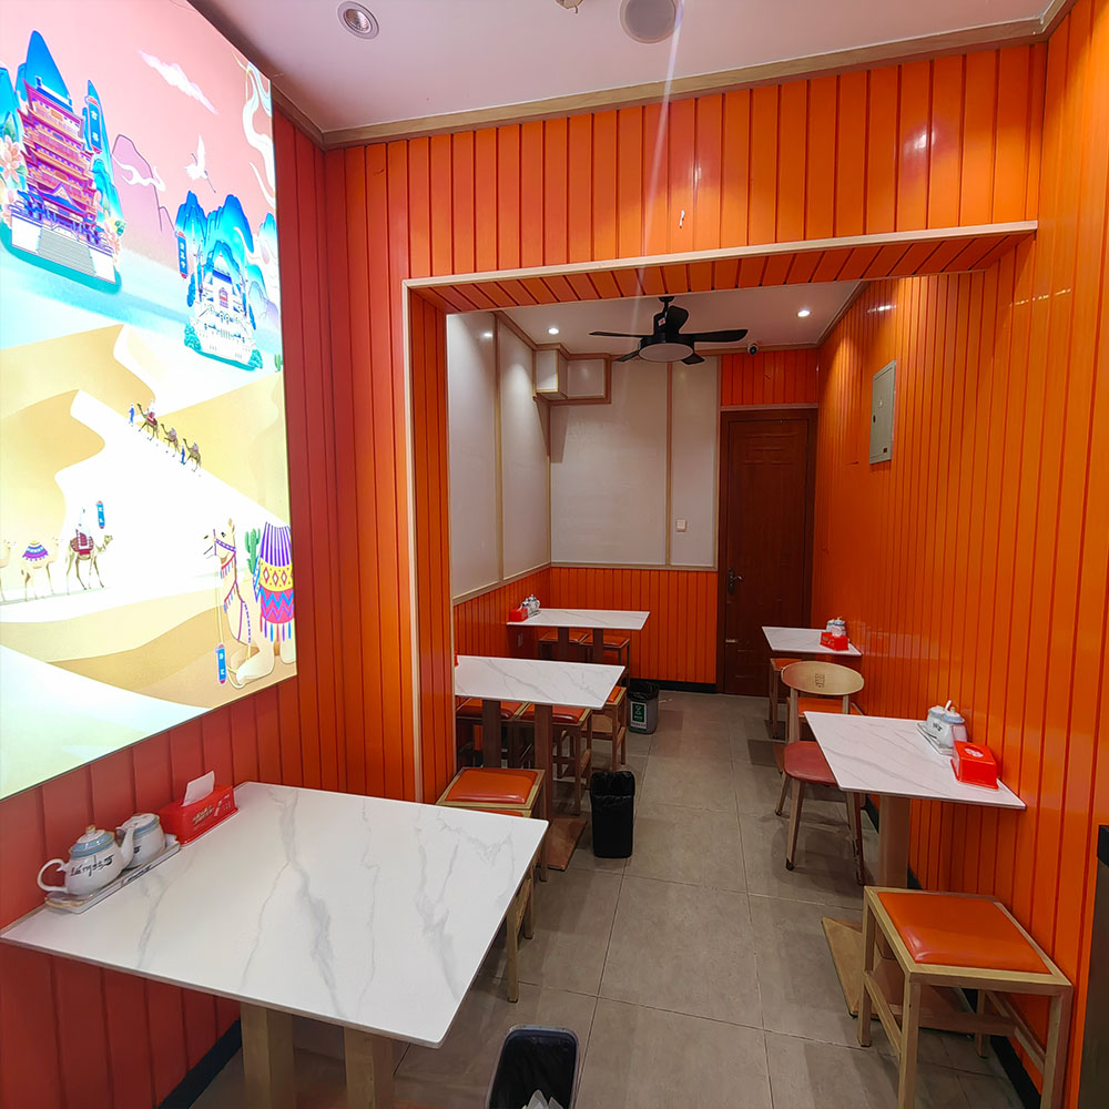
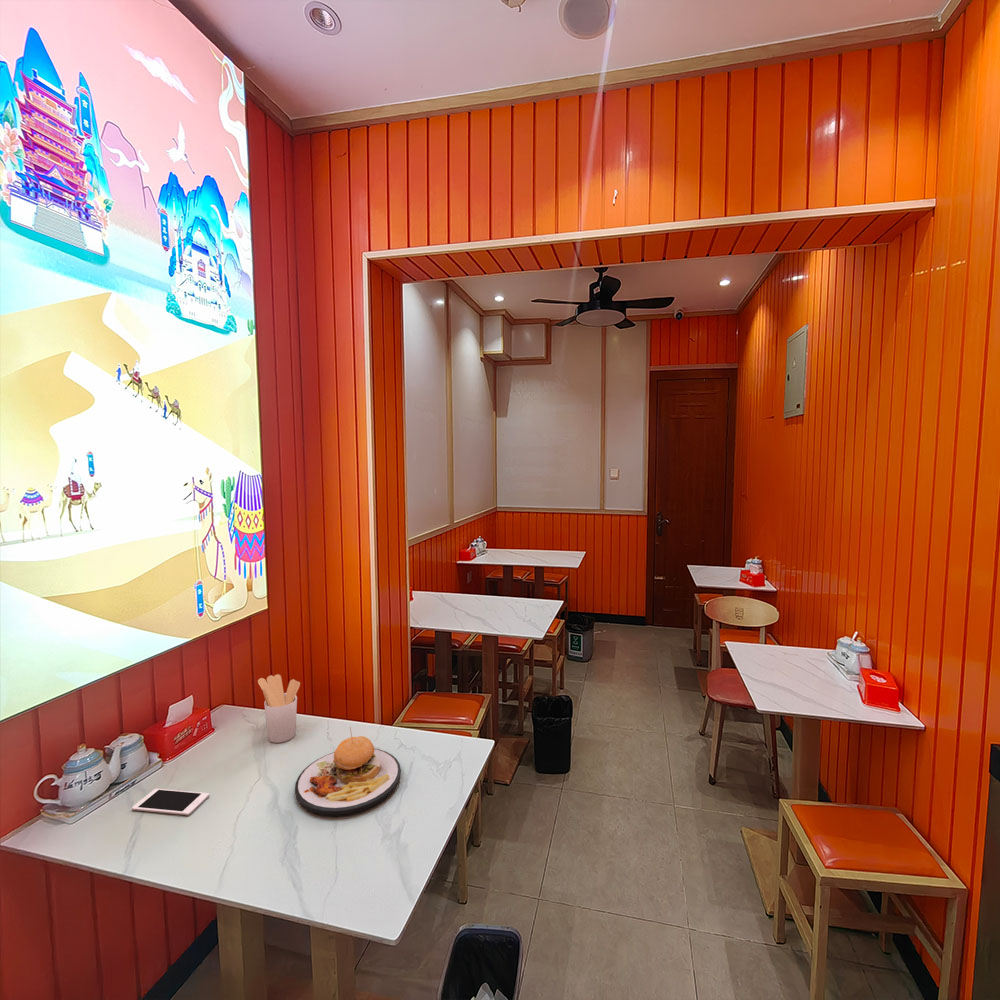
+ utensil holder (277, 706)
+ plate (348, 758)
+ cell phone (171, 801)
